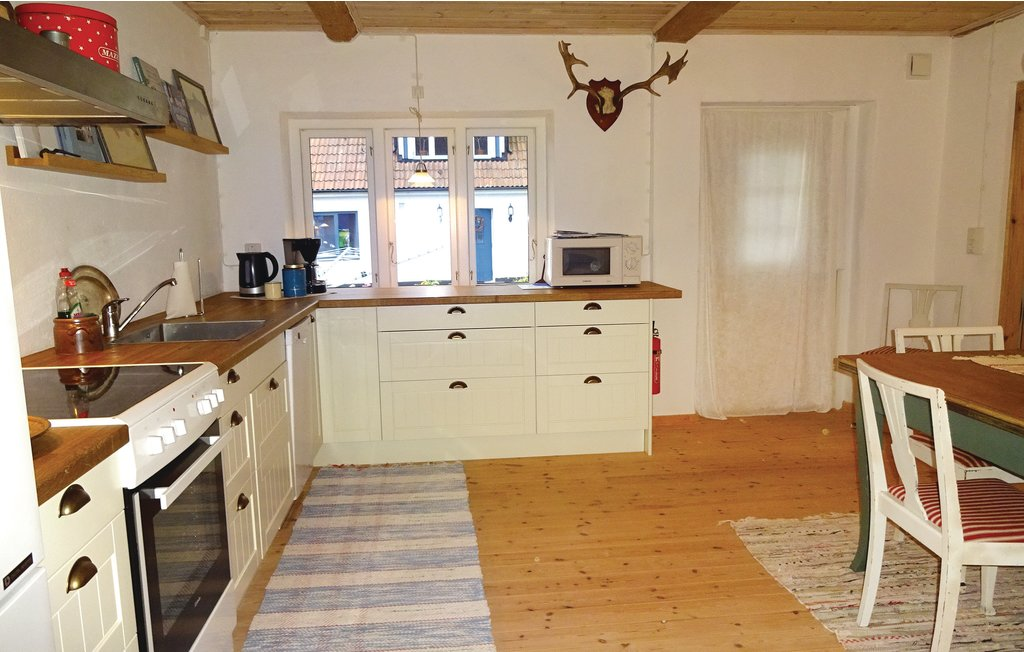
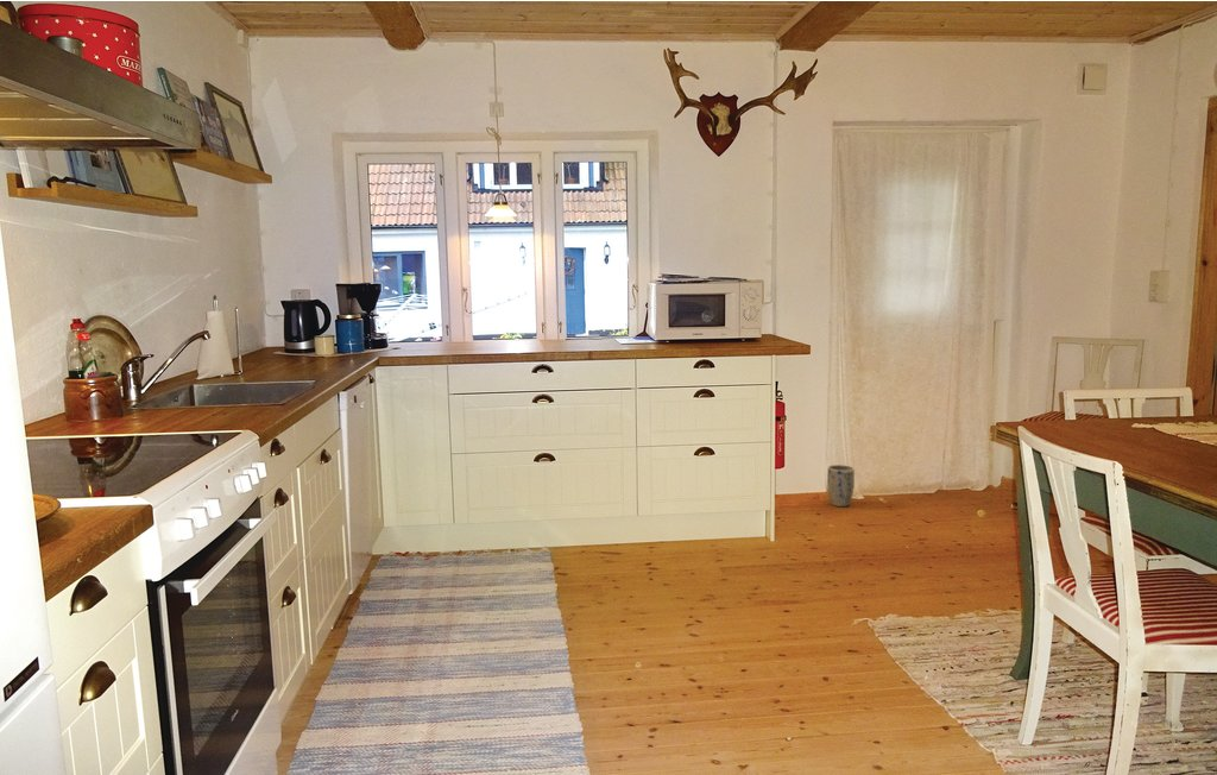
+ plant pot (840, 485)
